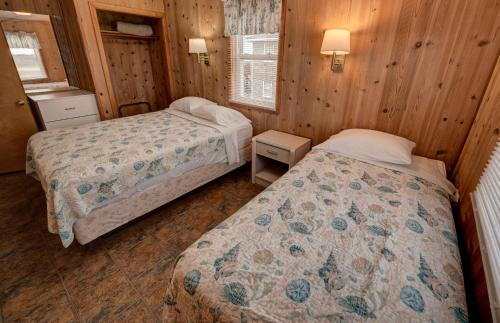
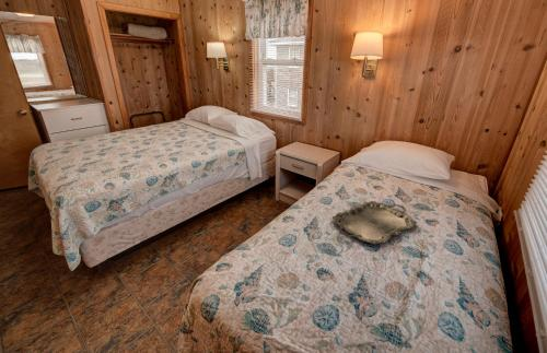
+ serving tray (373, 220)
